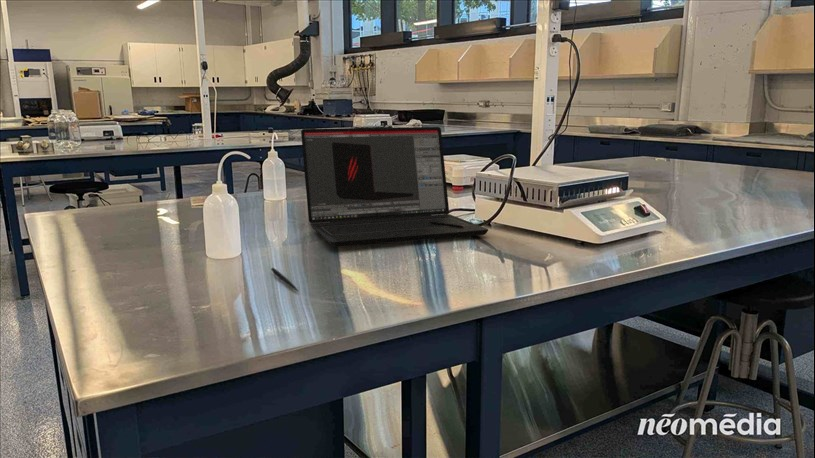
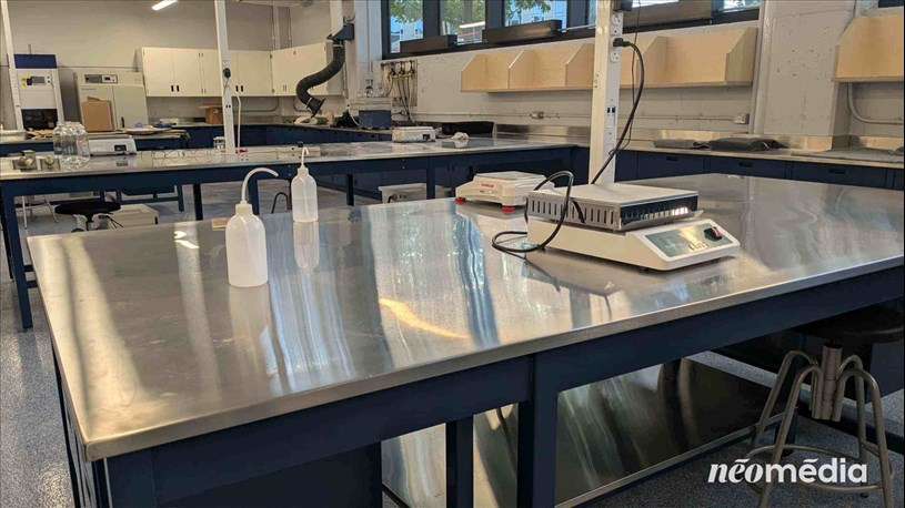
- pen (284, 279)
- laptop (391, 180)
